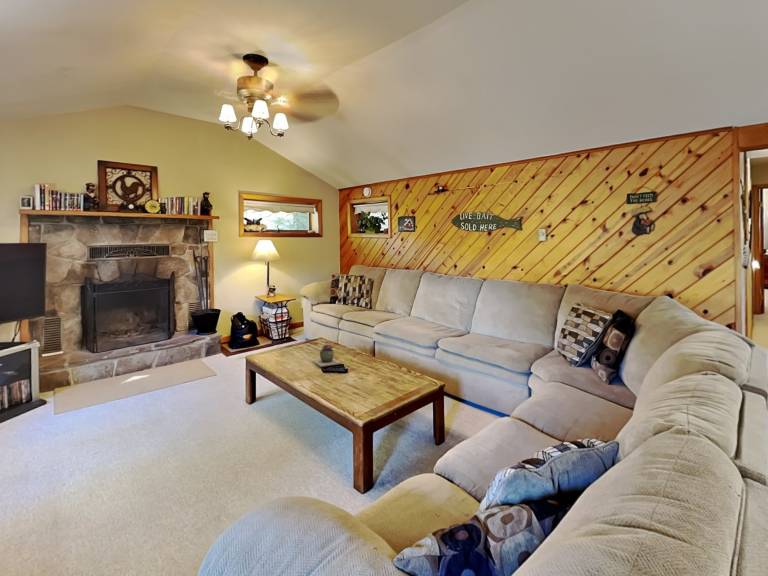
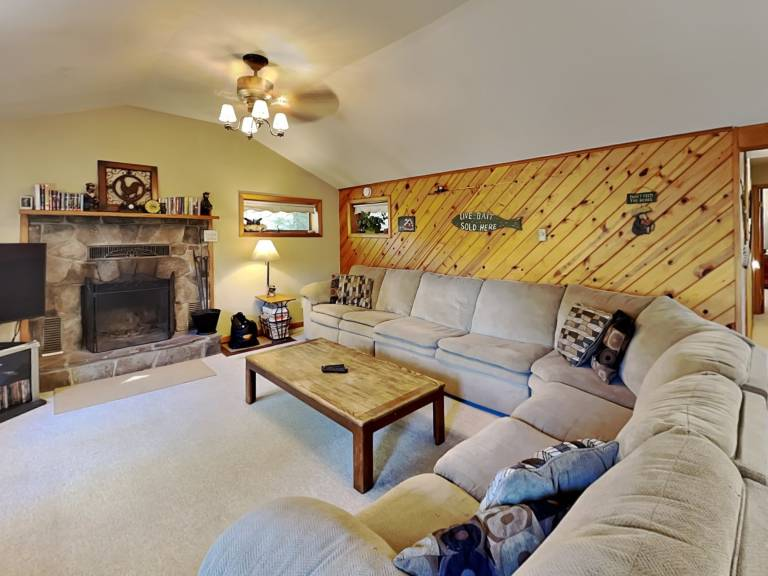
- succulent plant (326, 353)
